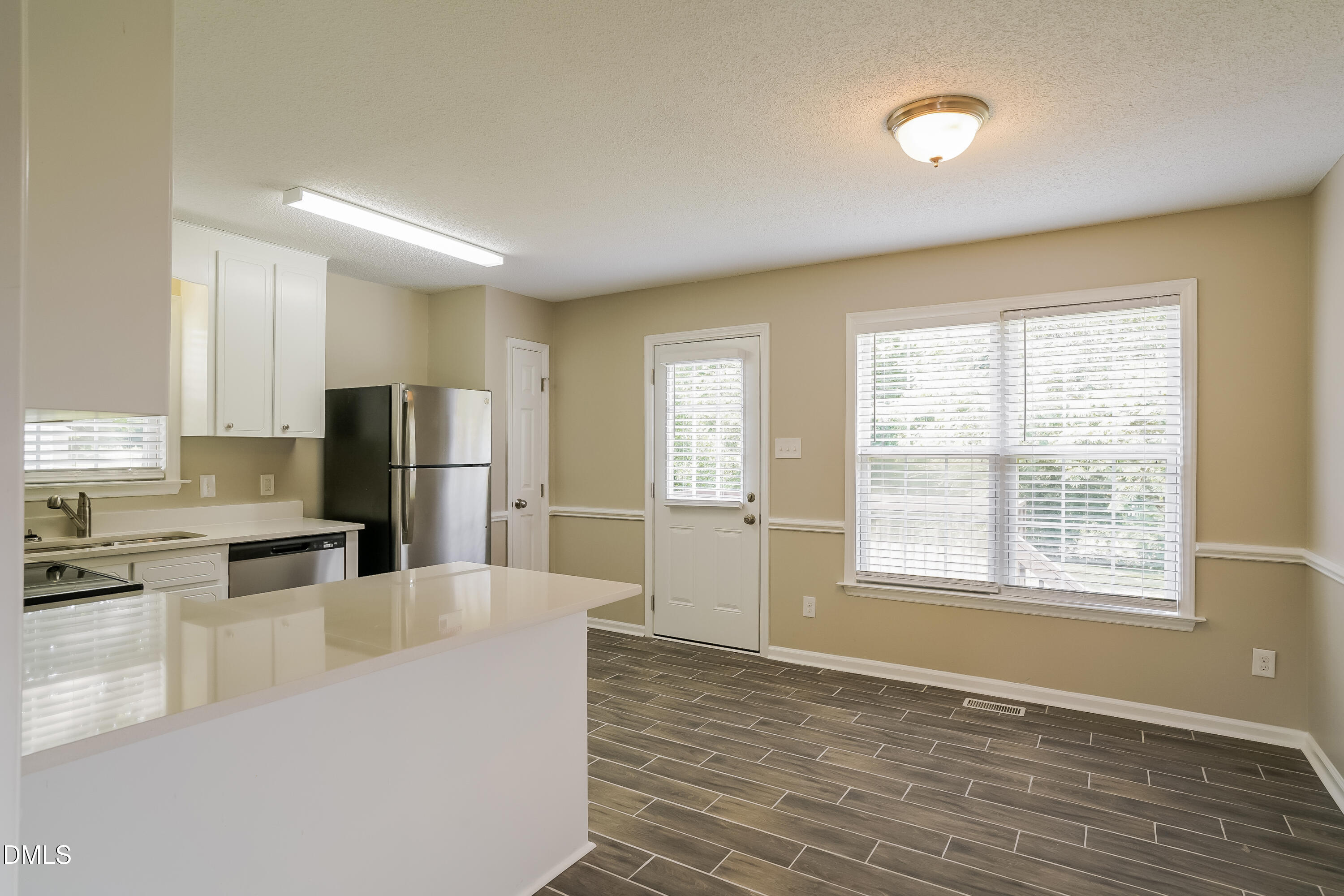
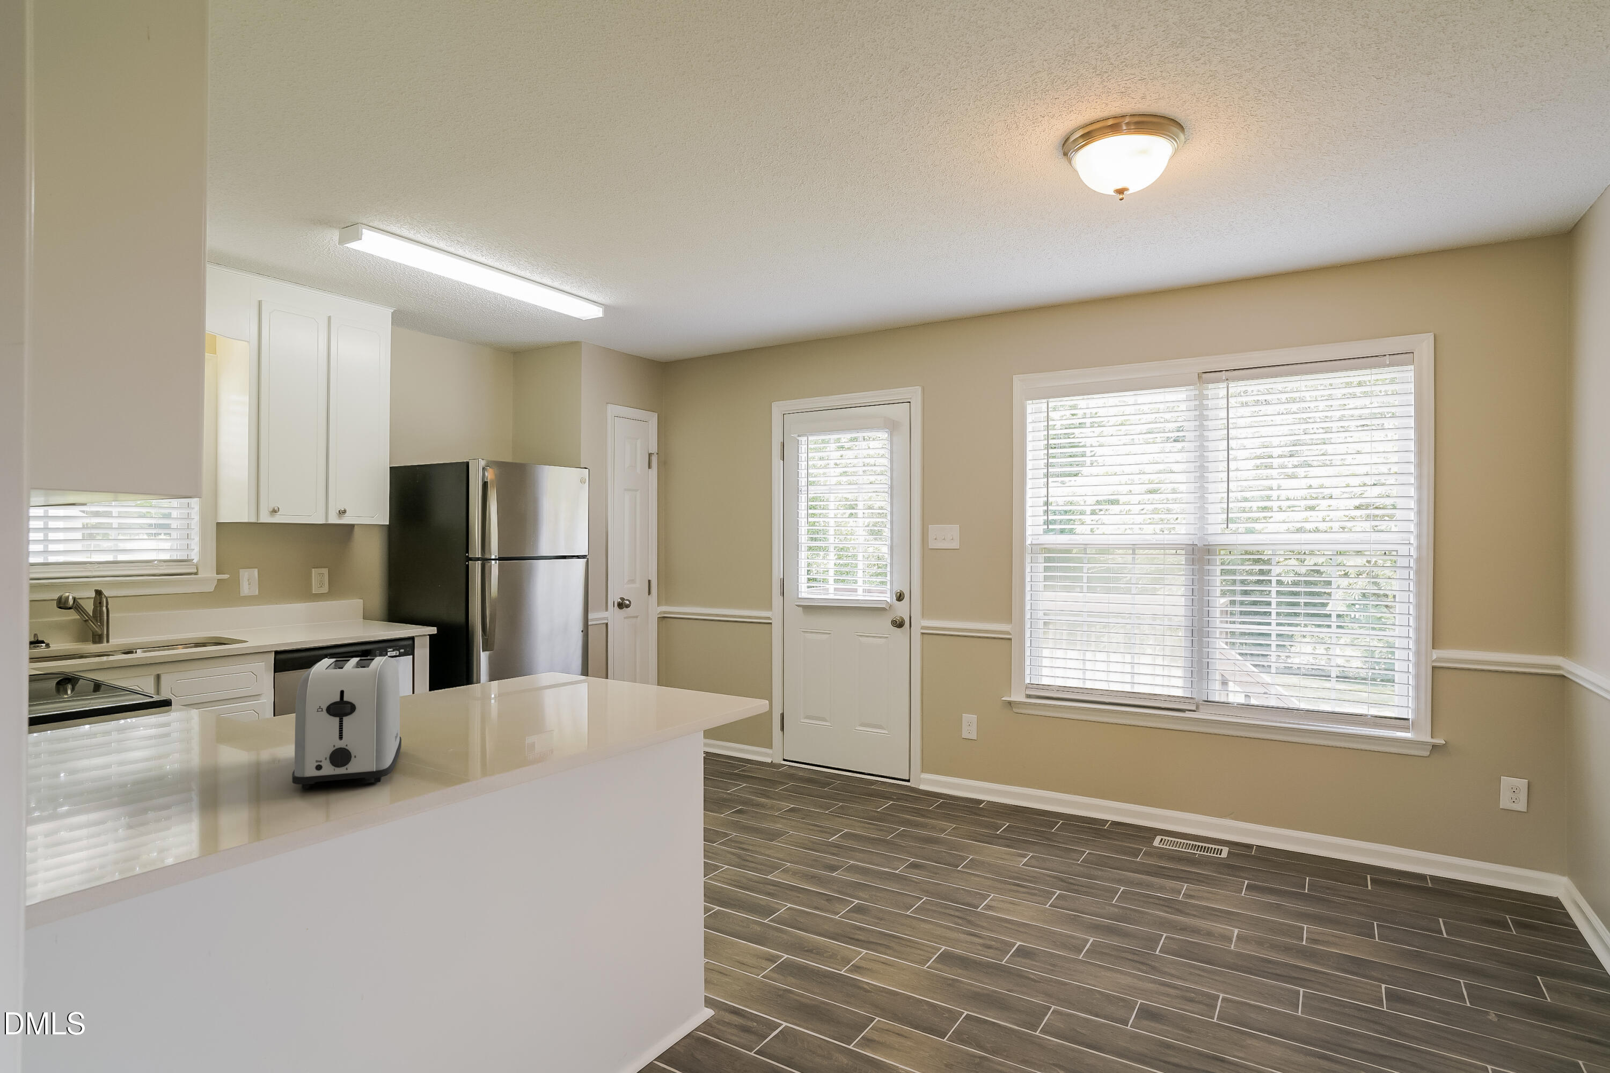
+ toaster (351, 715)
